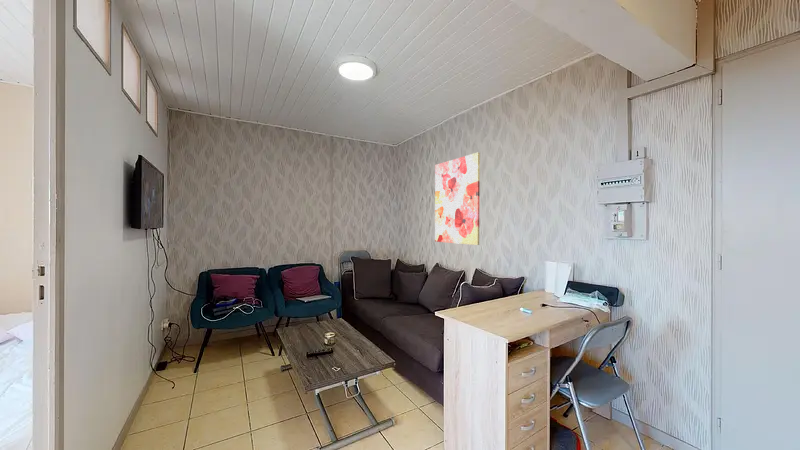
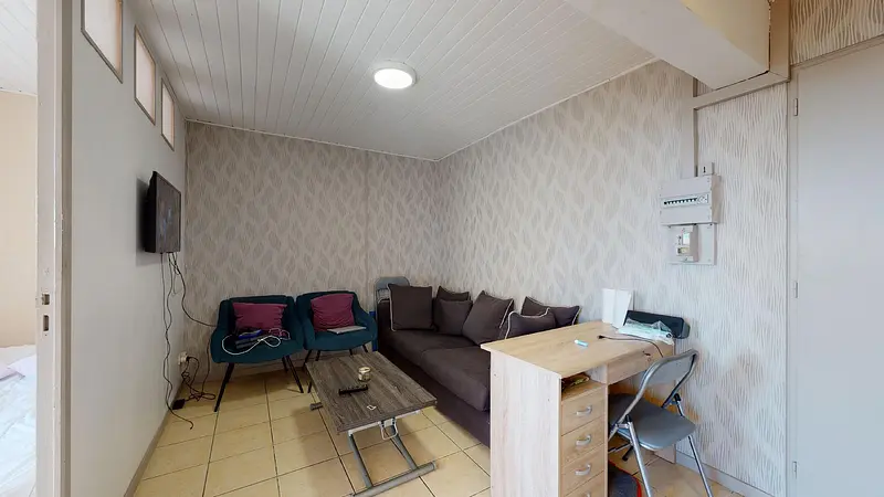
- wall art (455, 201)
